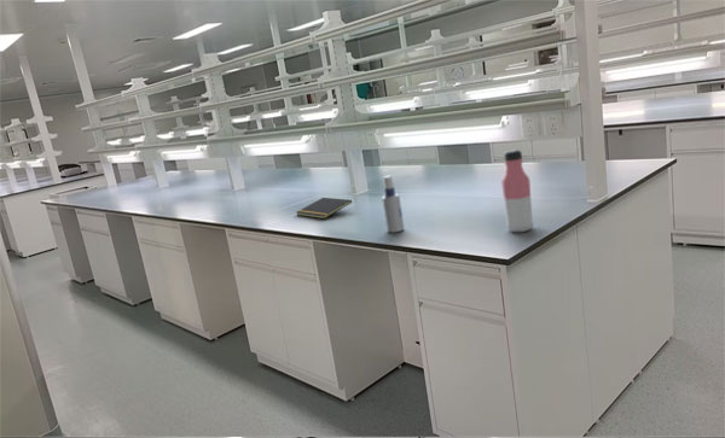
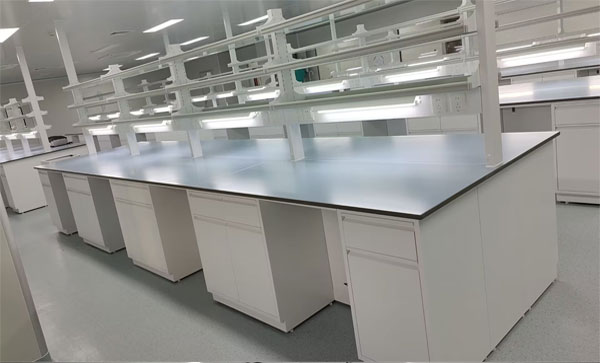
- notepad (323, 208)
- water bottle (516, 191)
- spray bottle (392, 203)
